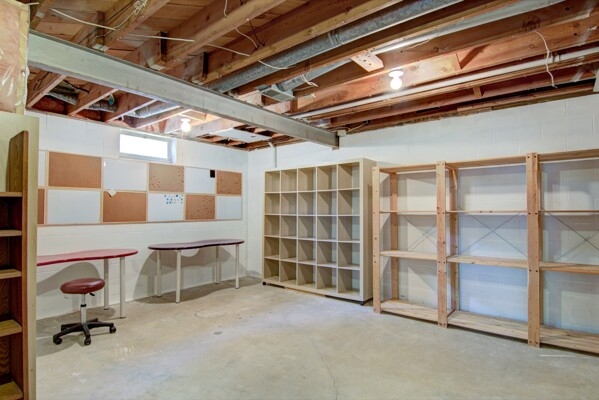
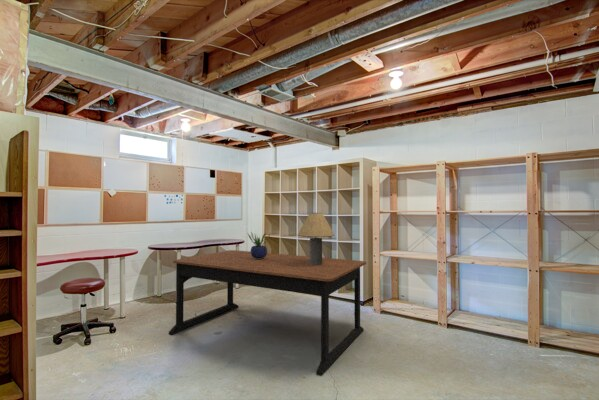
+ table lamp (315, 238)
+ dining table (269, 288)
+ potted plant (258, 244)
